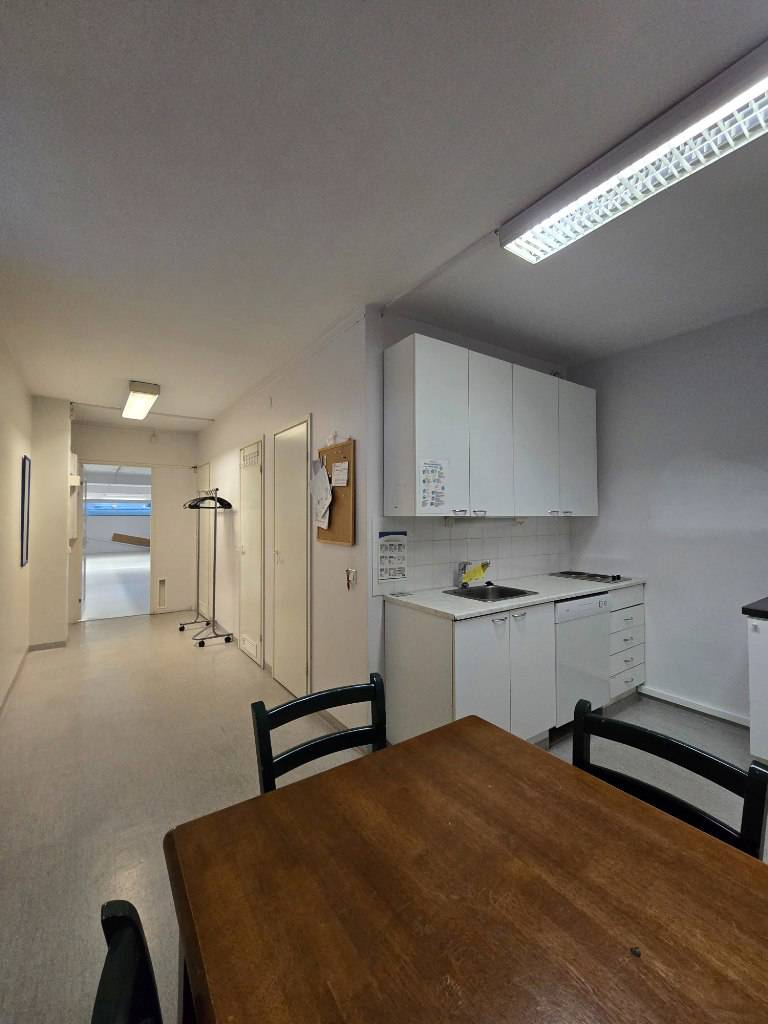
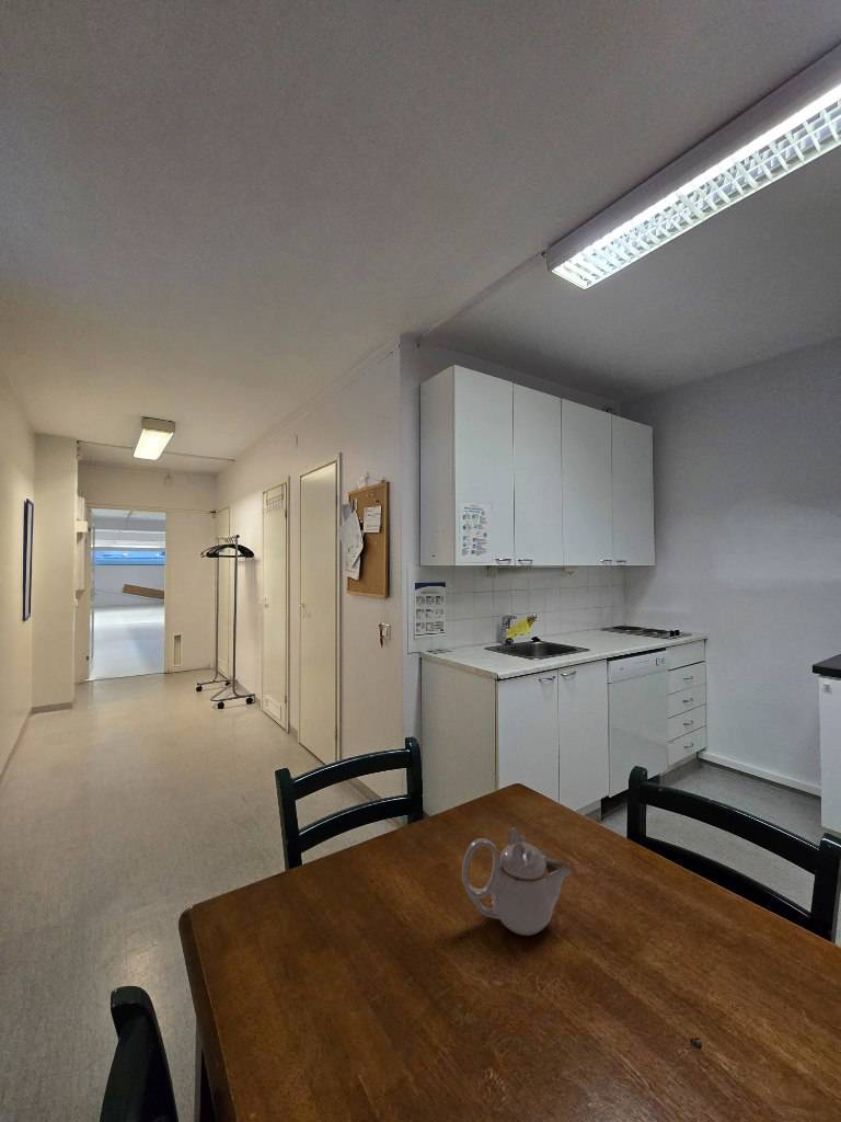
+ teapot (517, 878)
